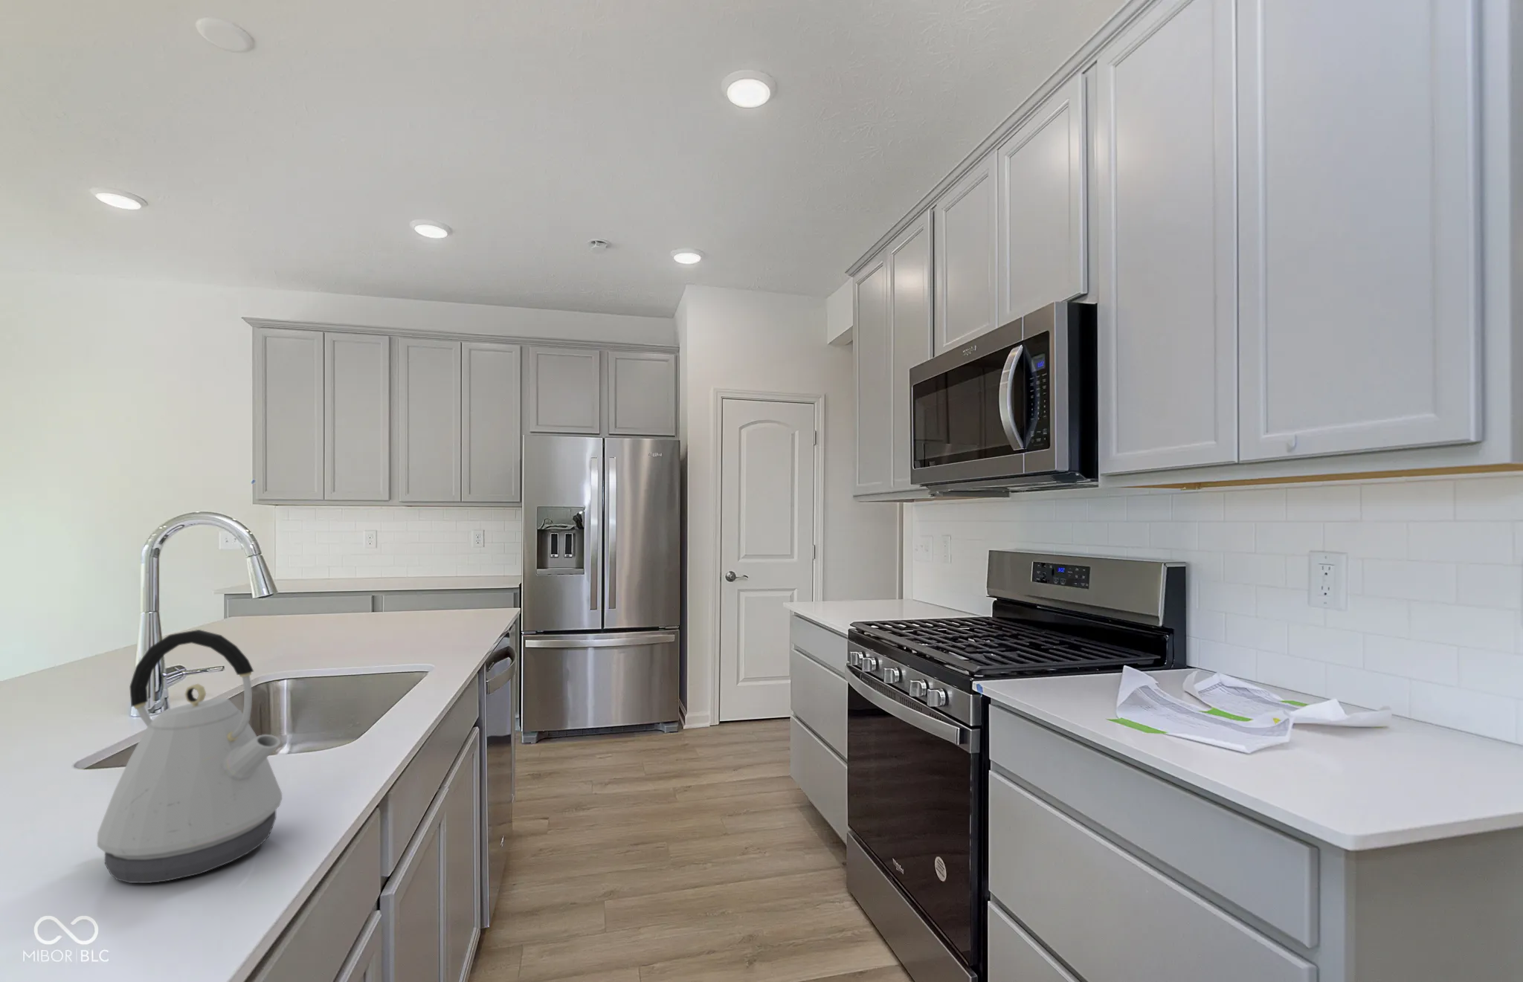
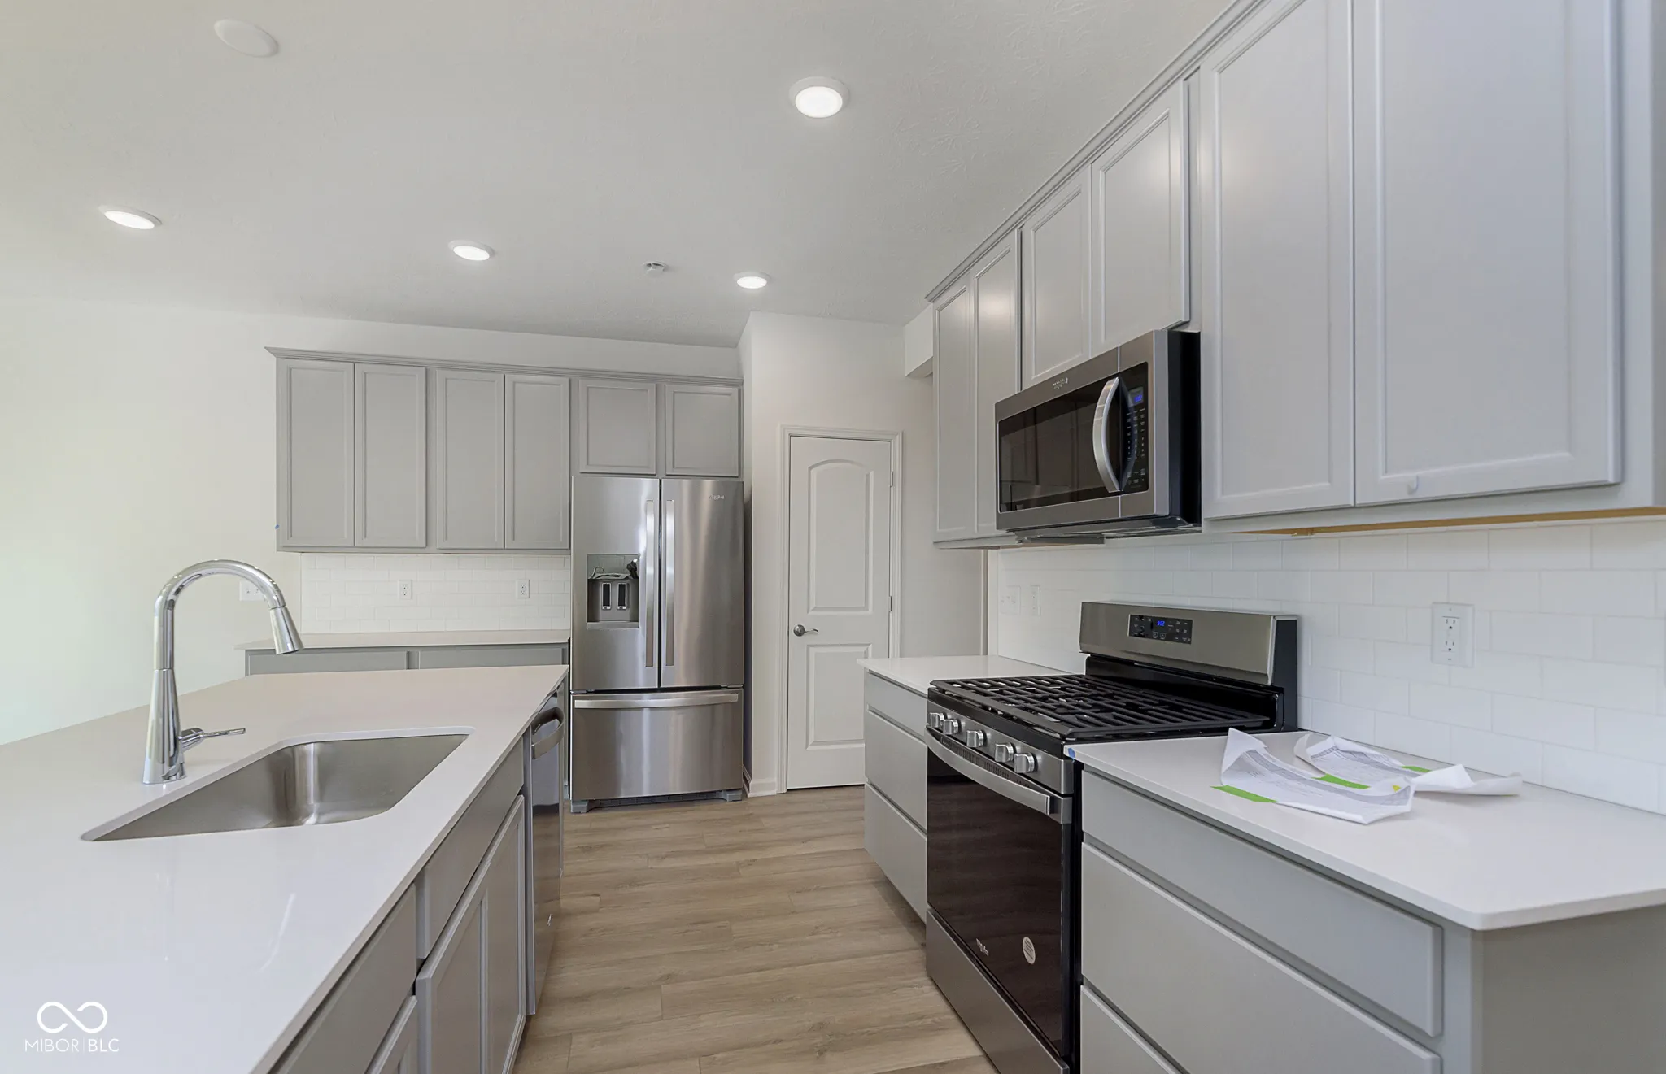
- kettle (200, 742)
